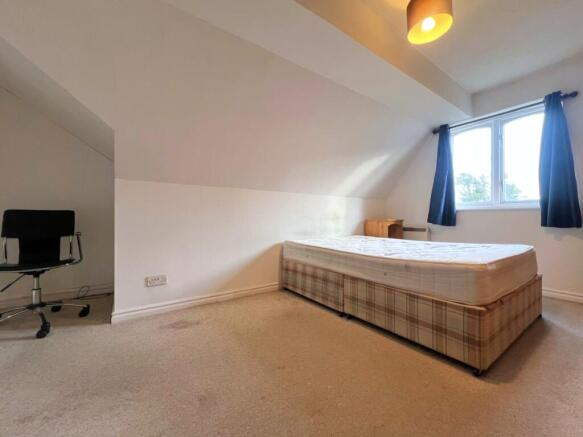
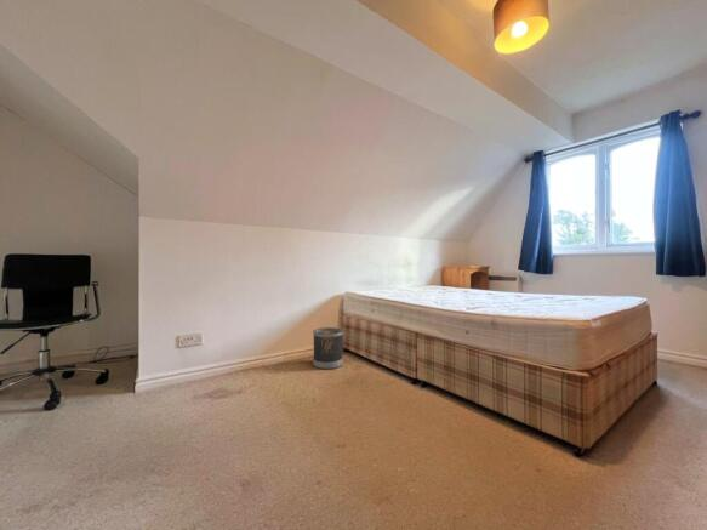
+ wastebasket (327, 347)
